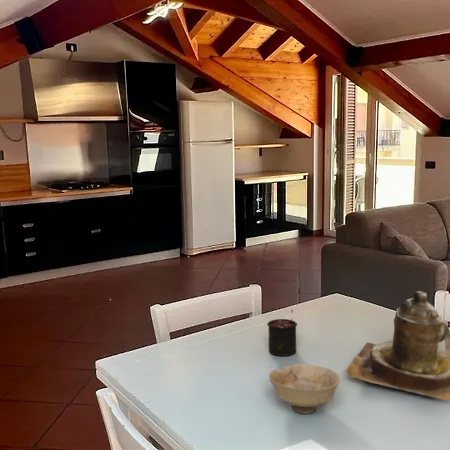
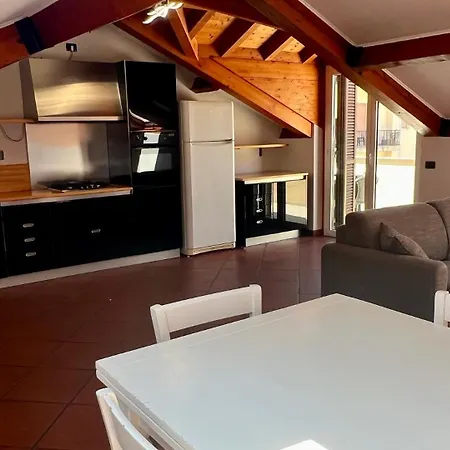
- bowl (304, 390)
- teapot (406, 333)
- candle (282, 330)
